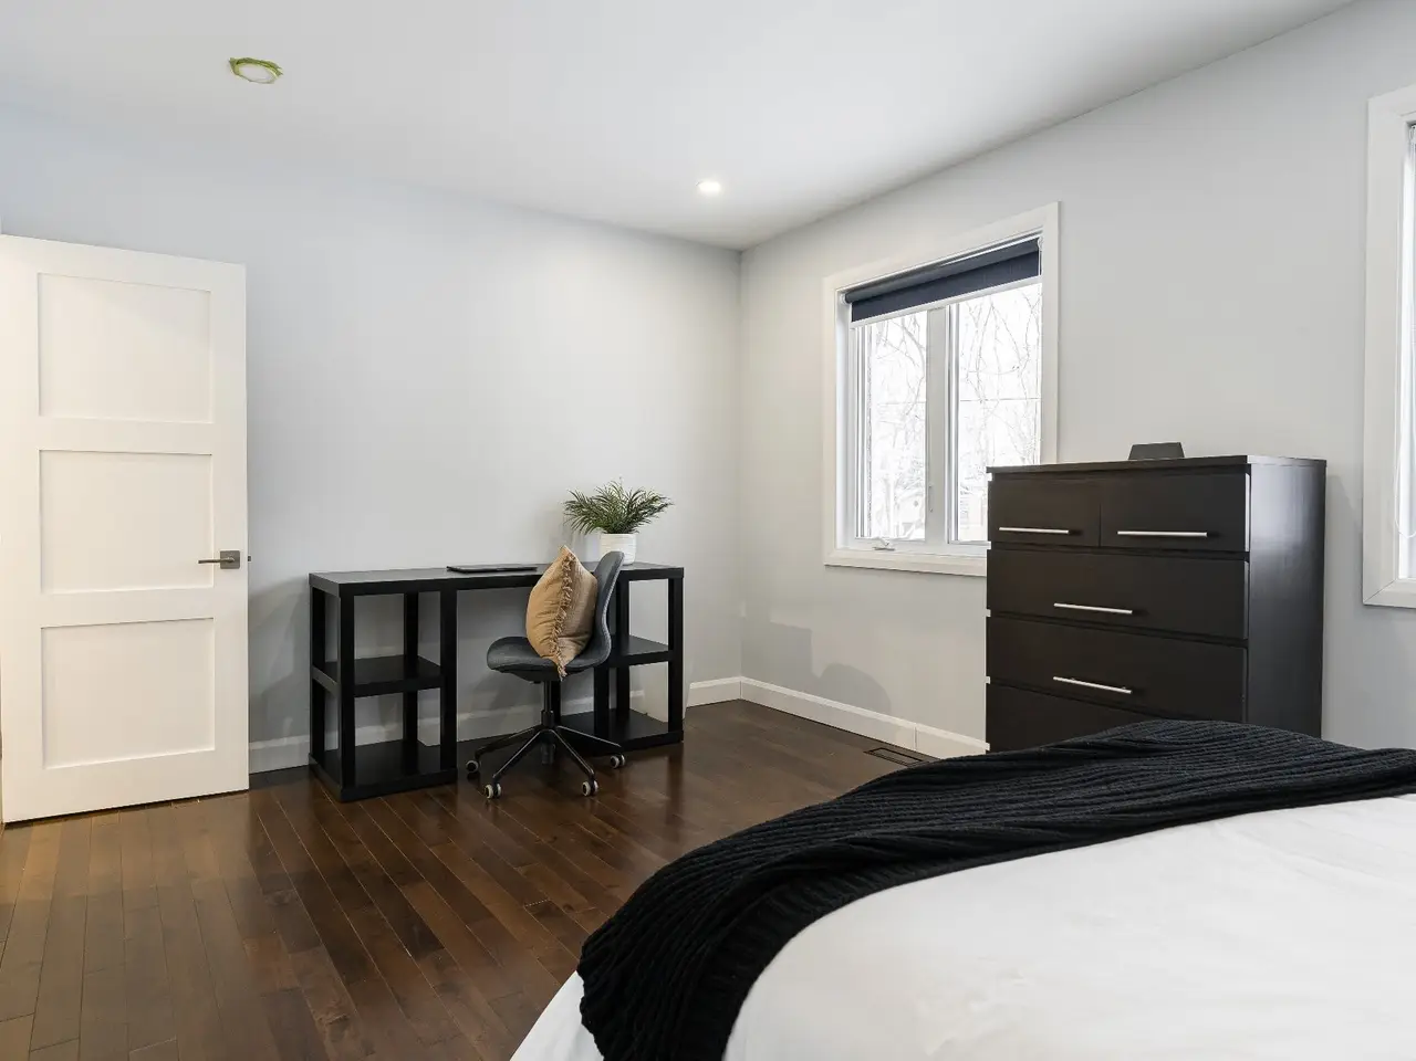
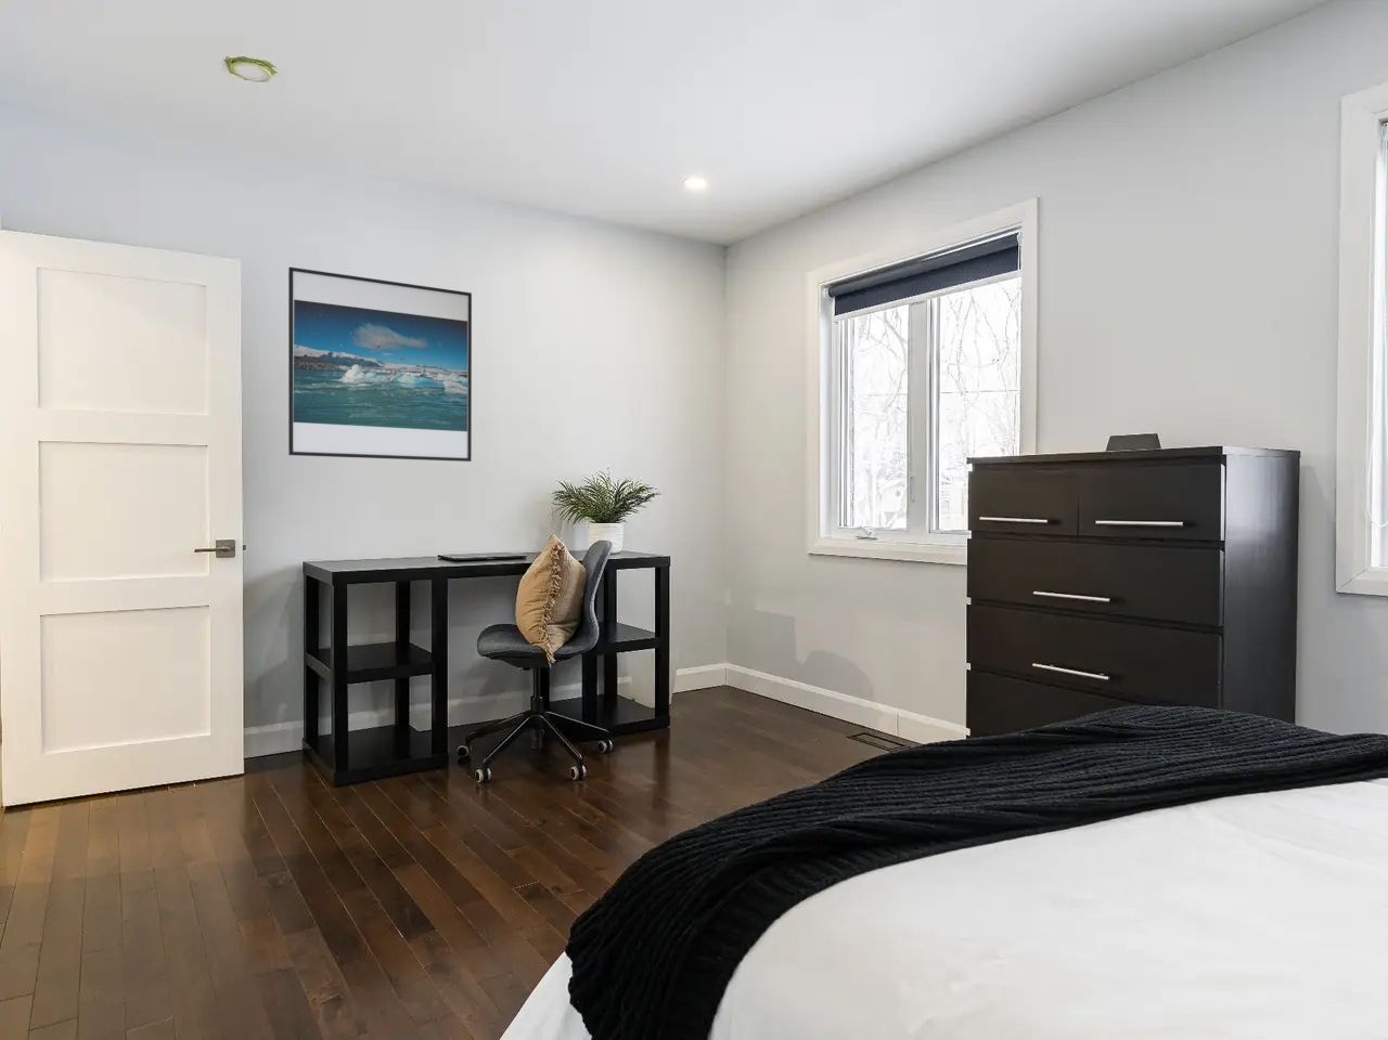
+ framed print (385, 369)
